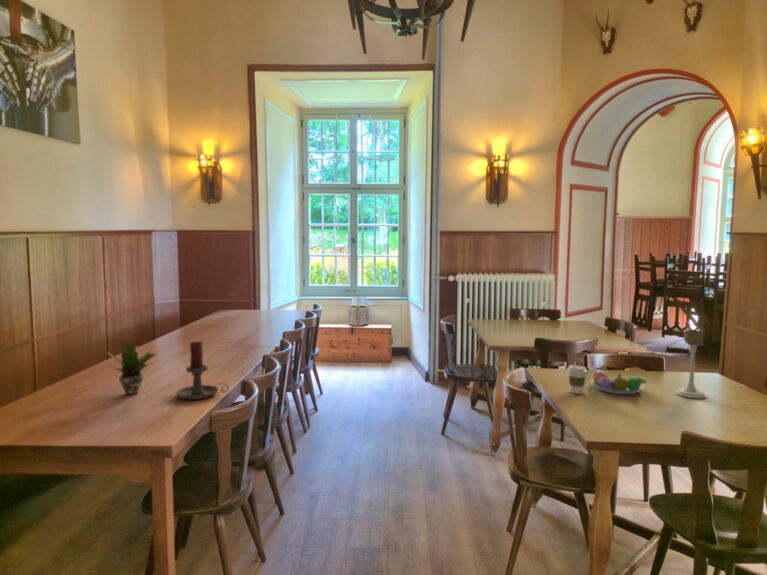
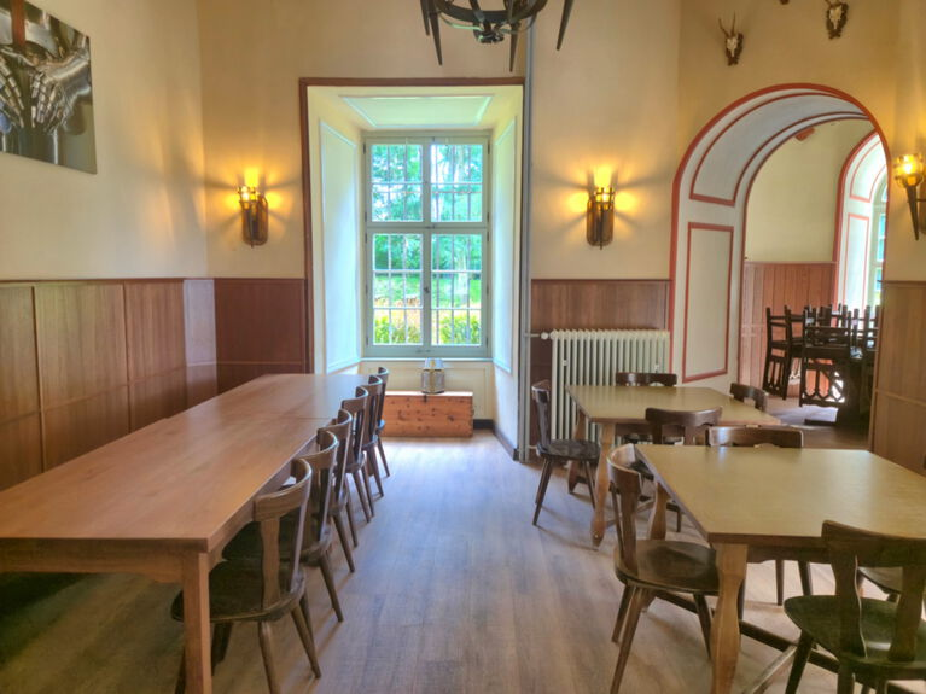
- candle holder (692, 362)
- potted plant (129, 369)
- fruit bowl (618, 379)
- candle holder (202, 367)
- coffee cup (576, 379)
